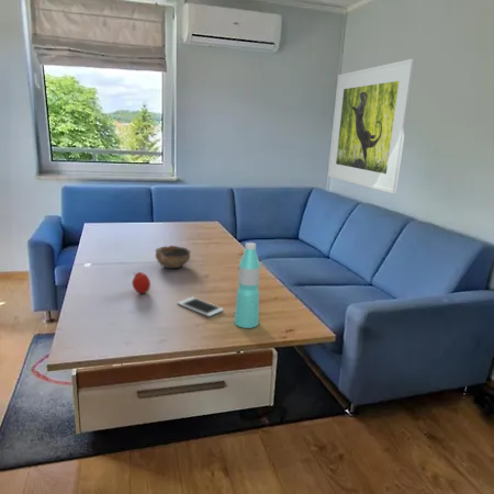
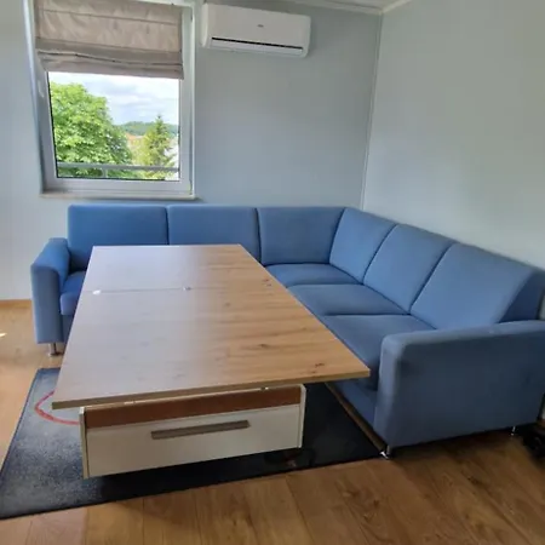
- bowl (172, 258)
- fruit (141, 282)
- water bottle (248, 283)
- cell phone (200, 306)
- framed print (363, 127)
